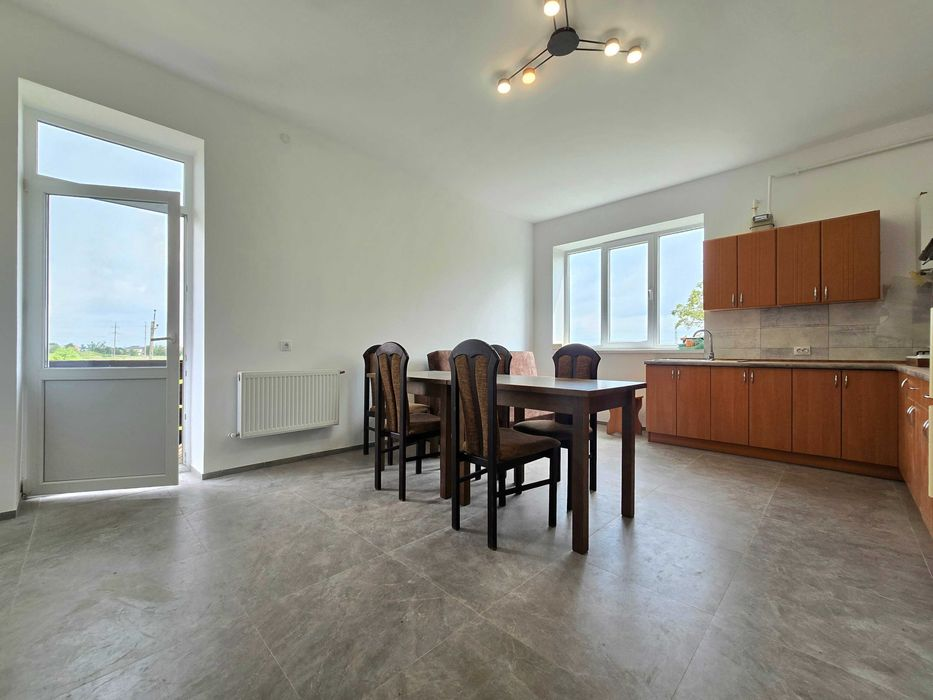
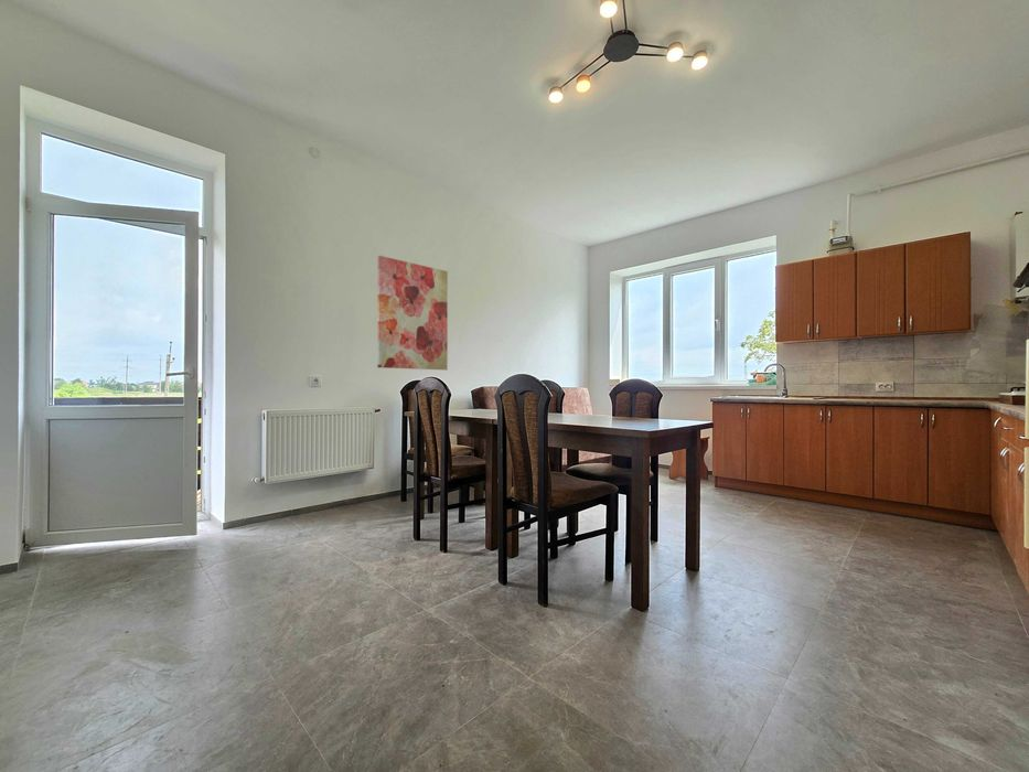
+ wall art (415, 317)
